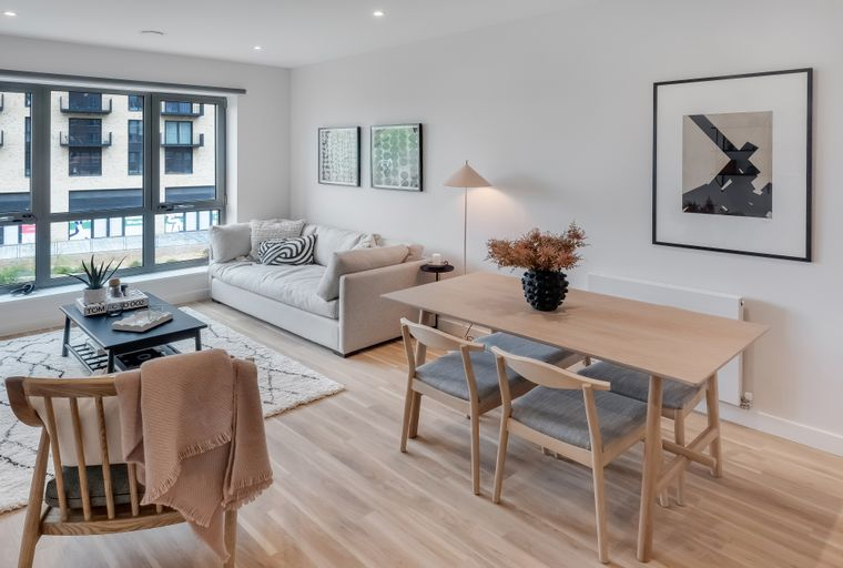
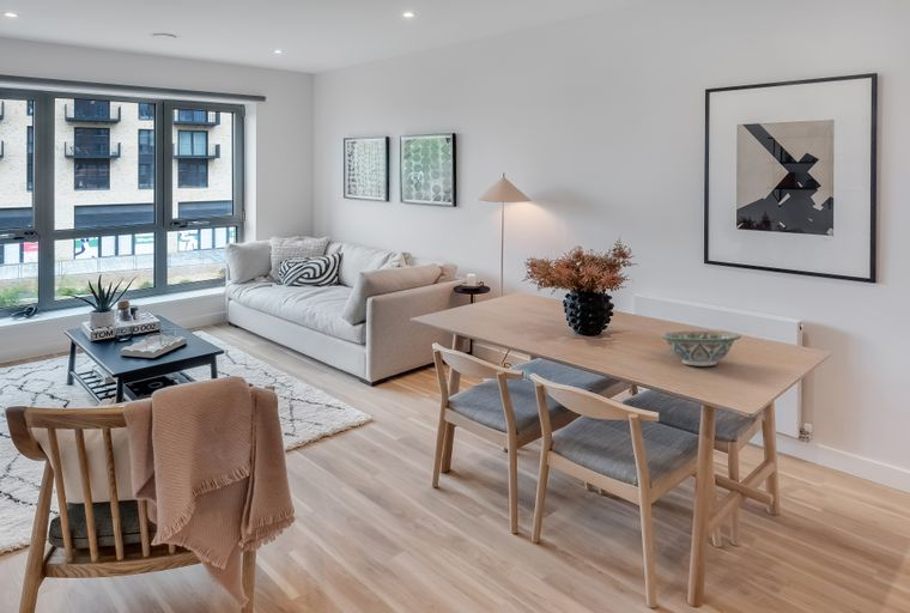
+ decorative bowl (698, 348)
